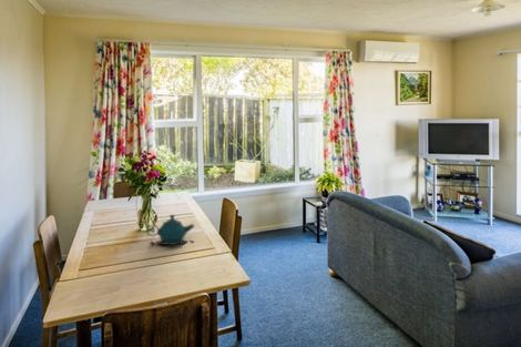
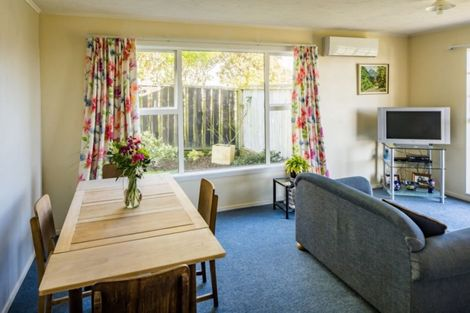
- teapot (171, 228)
